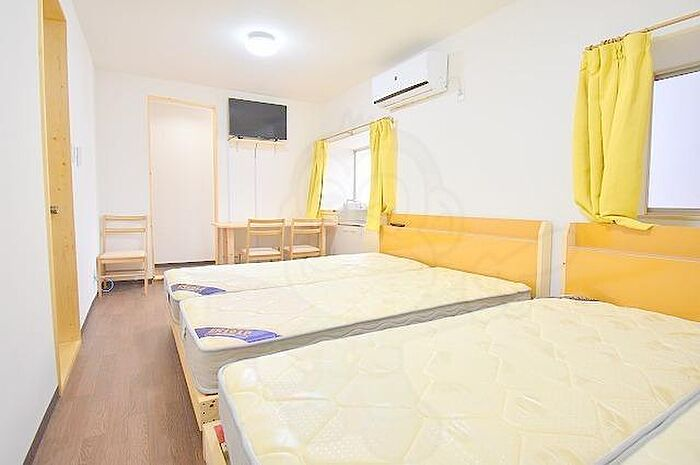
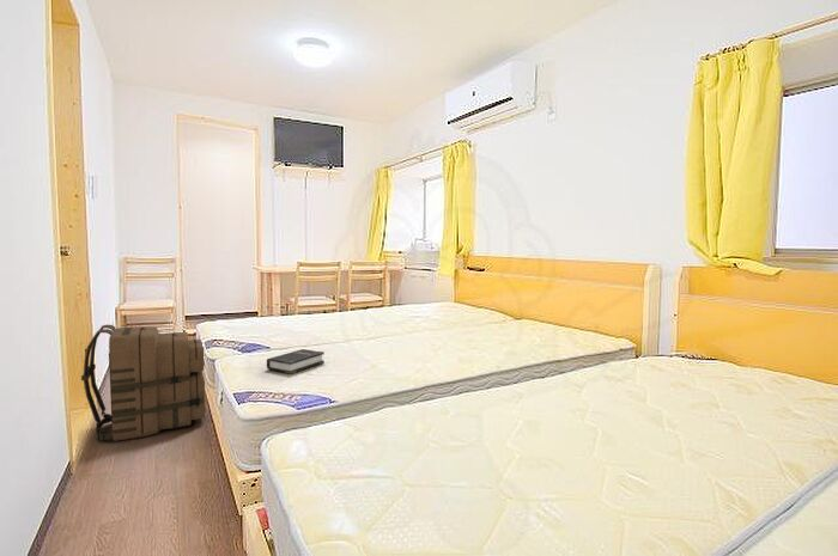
+ hardback book (296, 360)
+ backpack (148, 375)
